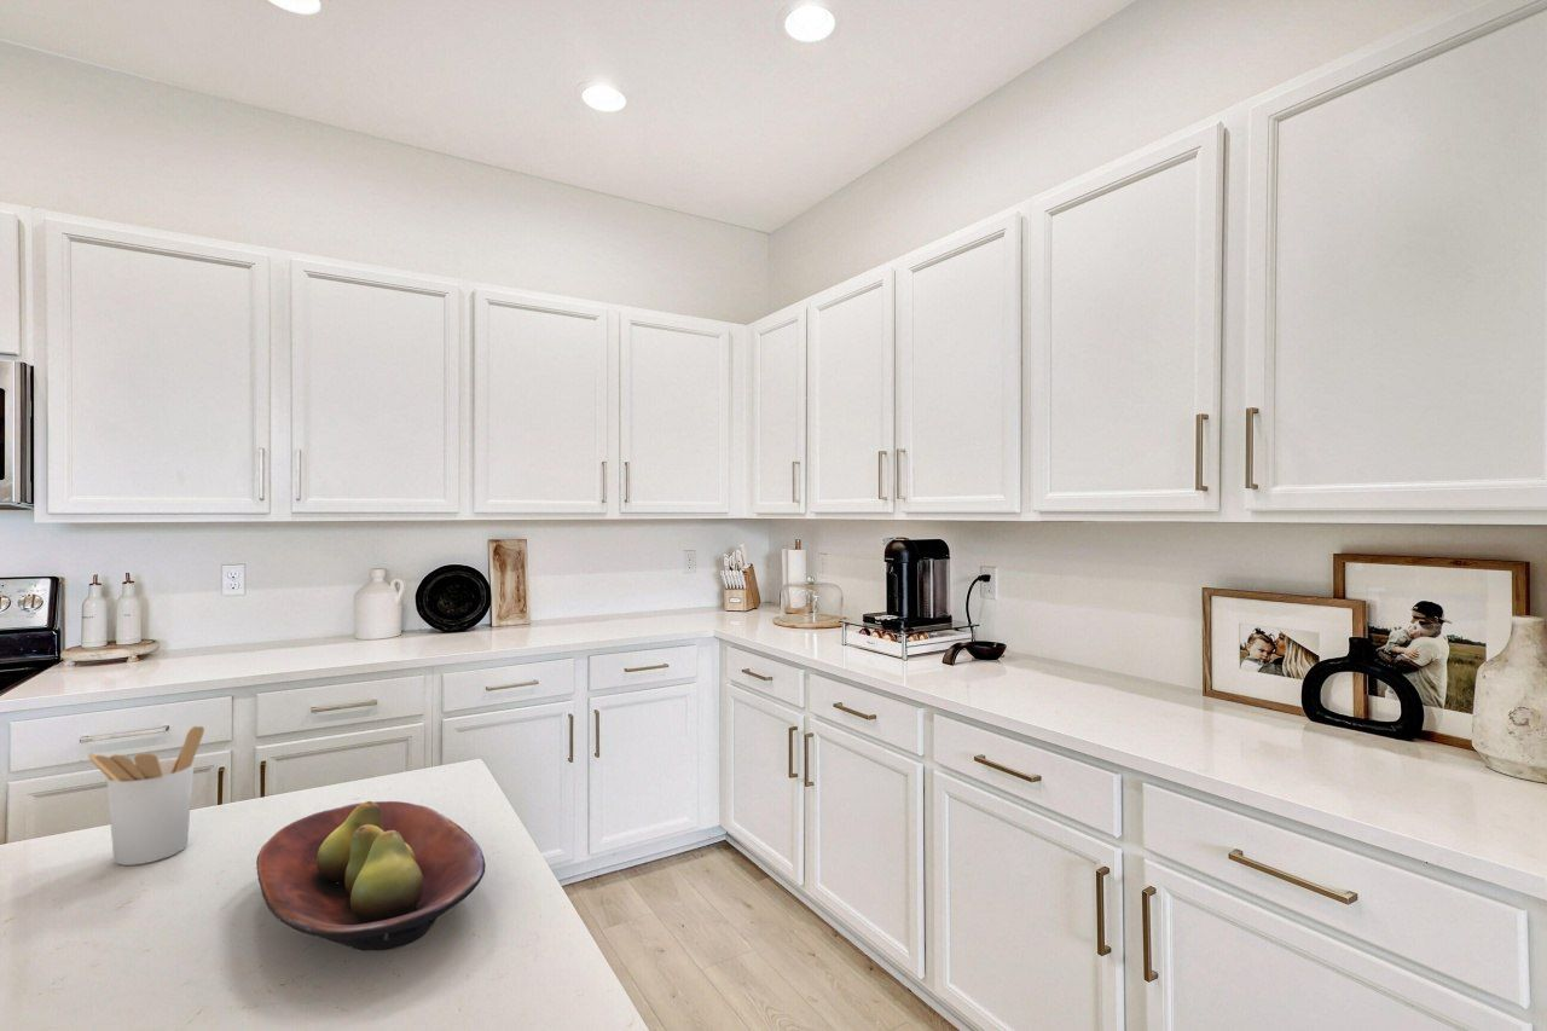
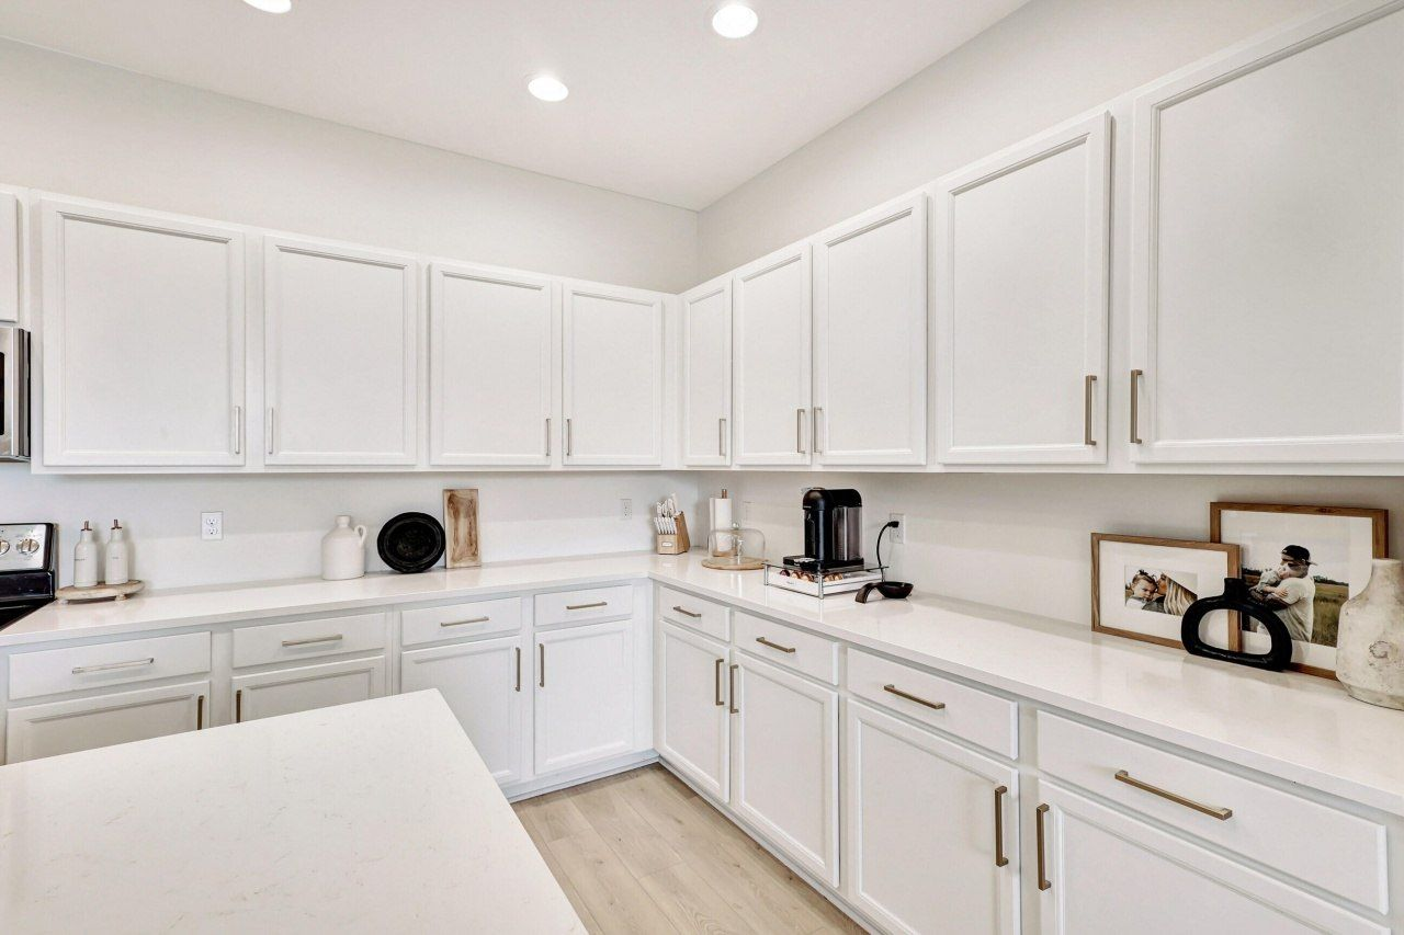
- fruit bowl (370, 858)
- utensil holder (144, 797)
